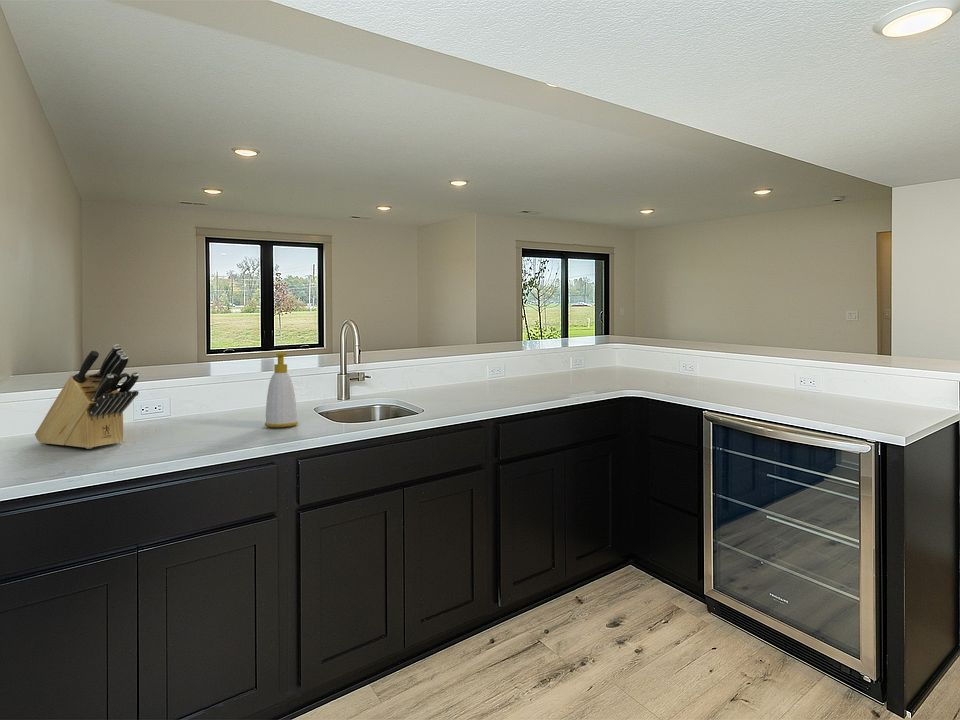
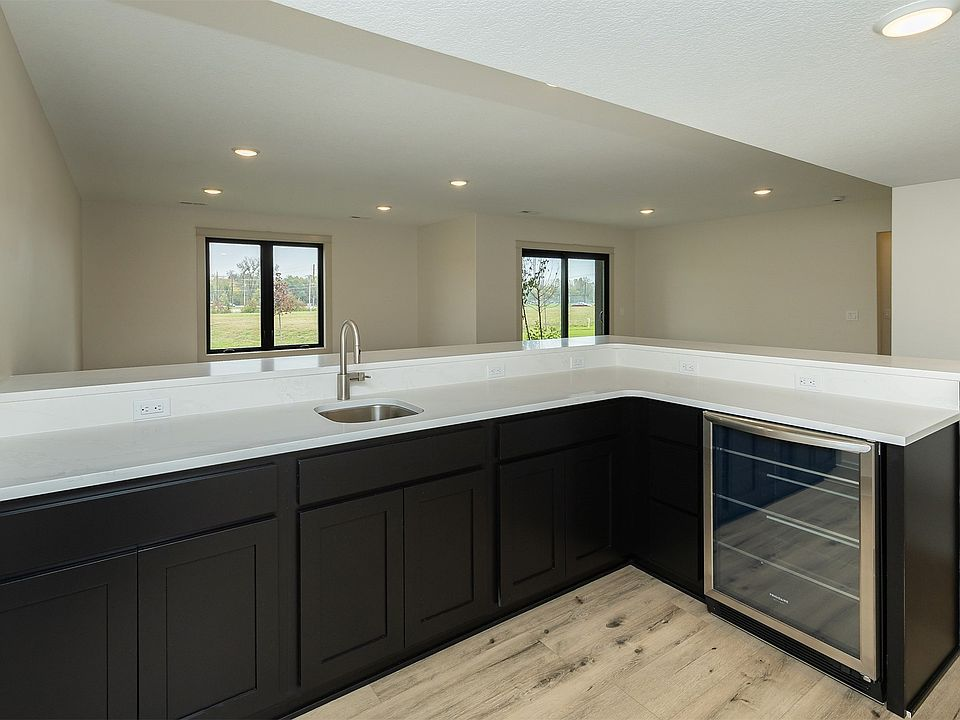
- soap bottle (281, 388)
- knife block (87, 394)
